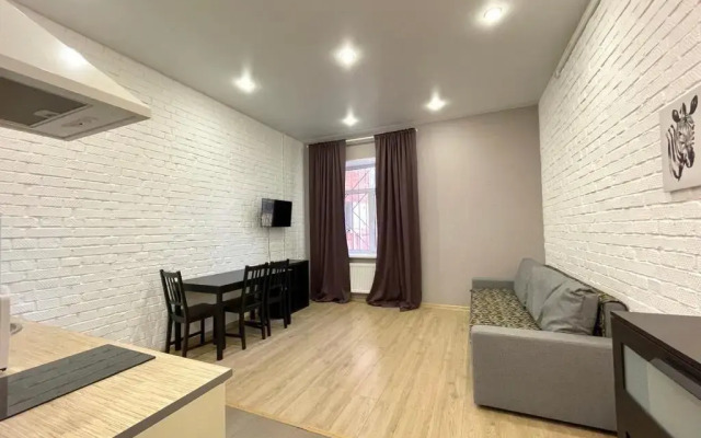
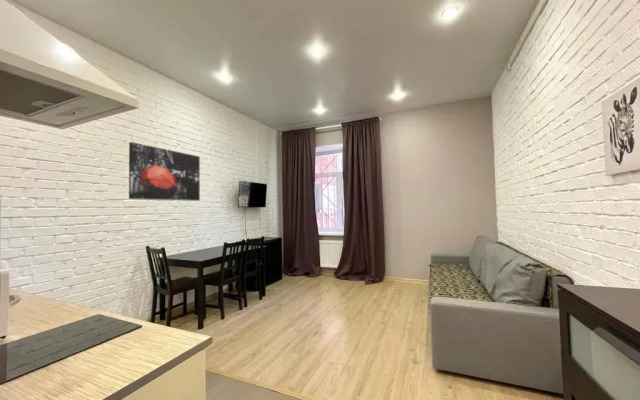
+ wall art (168, 175)
